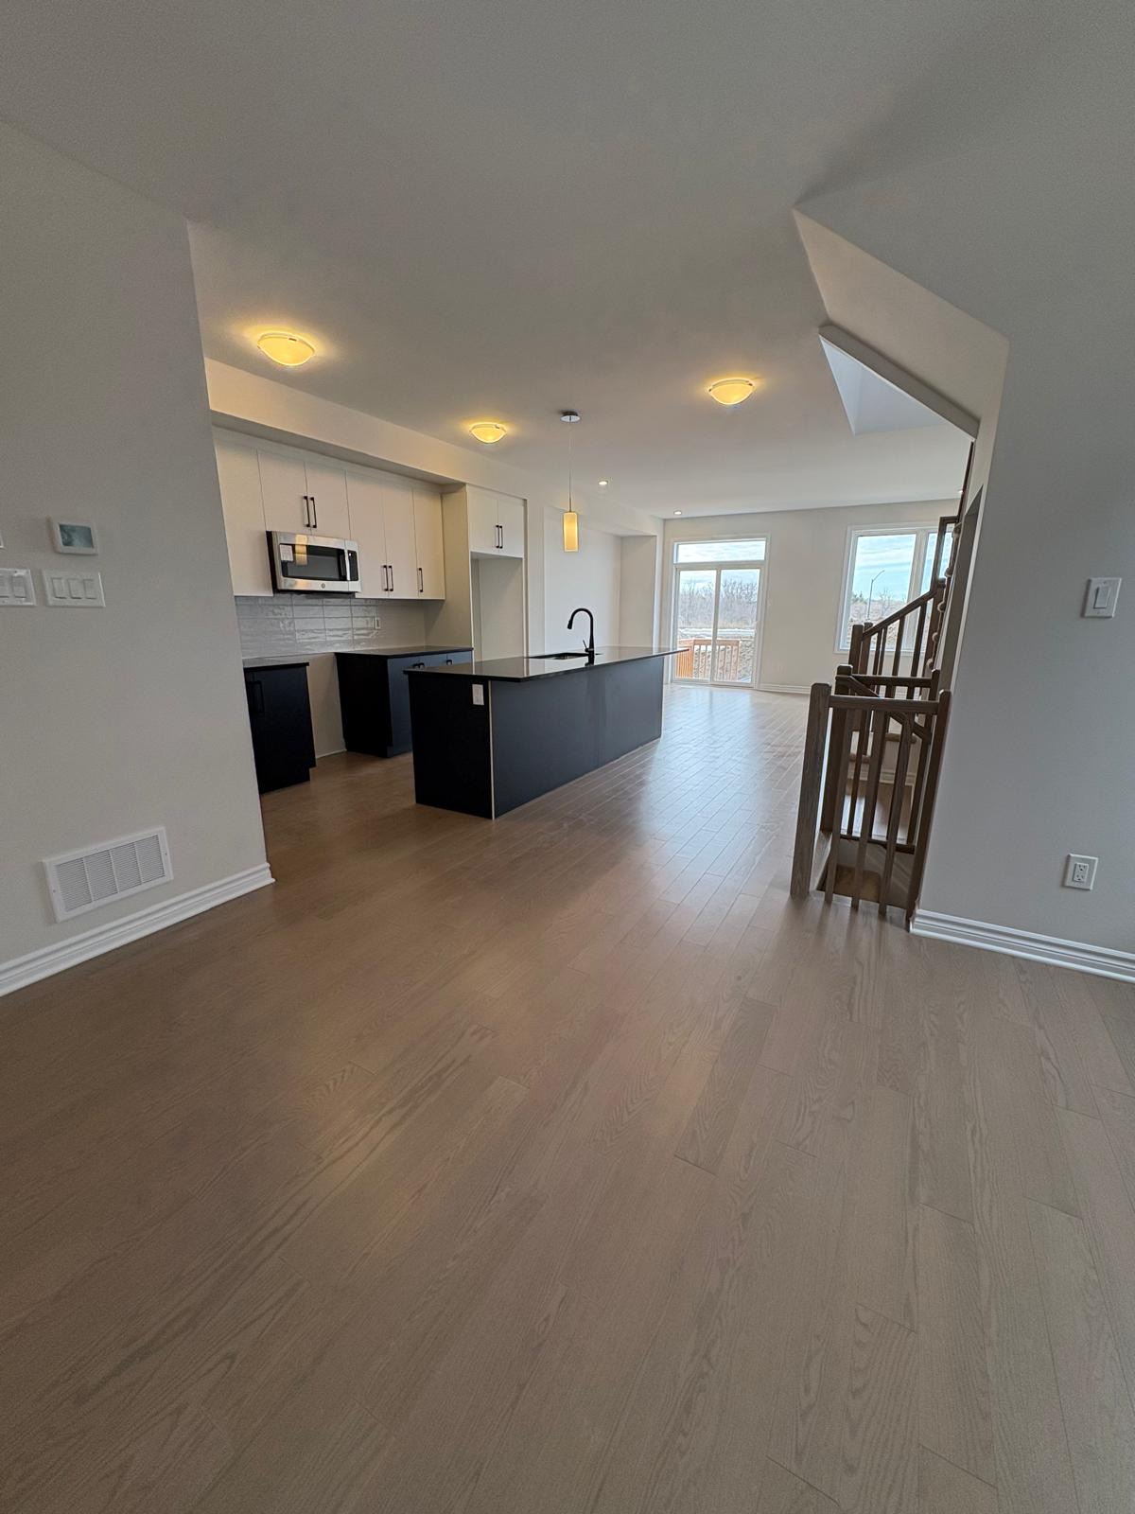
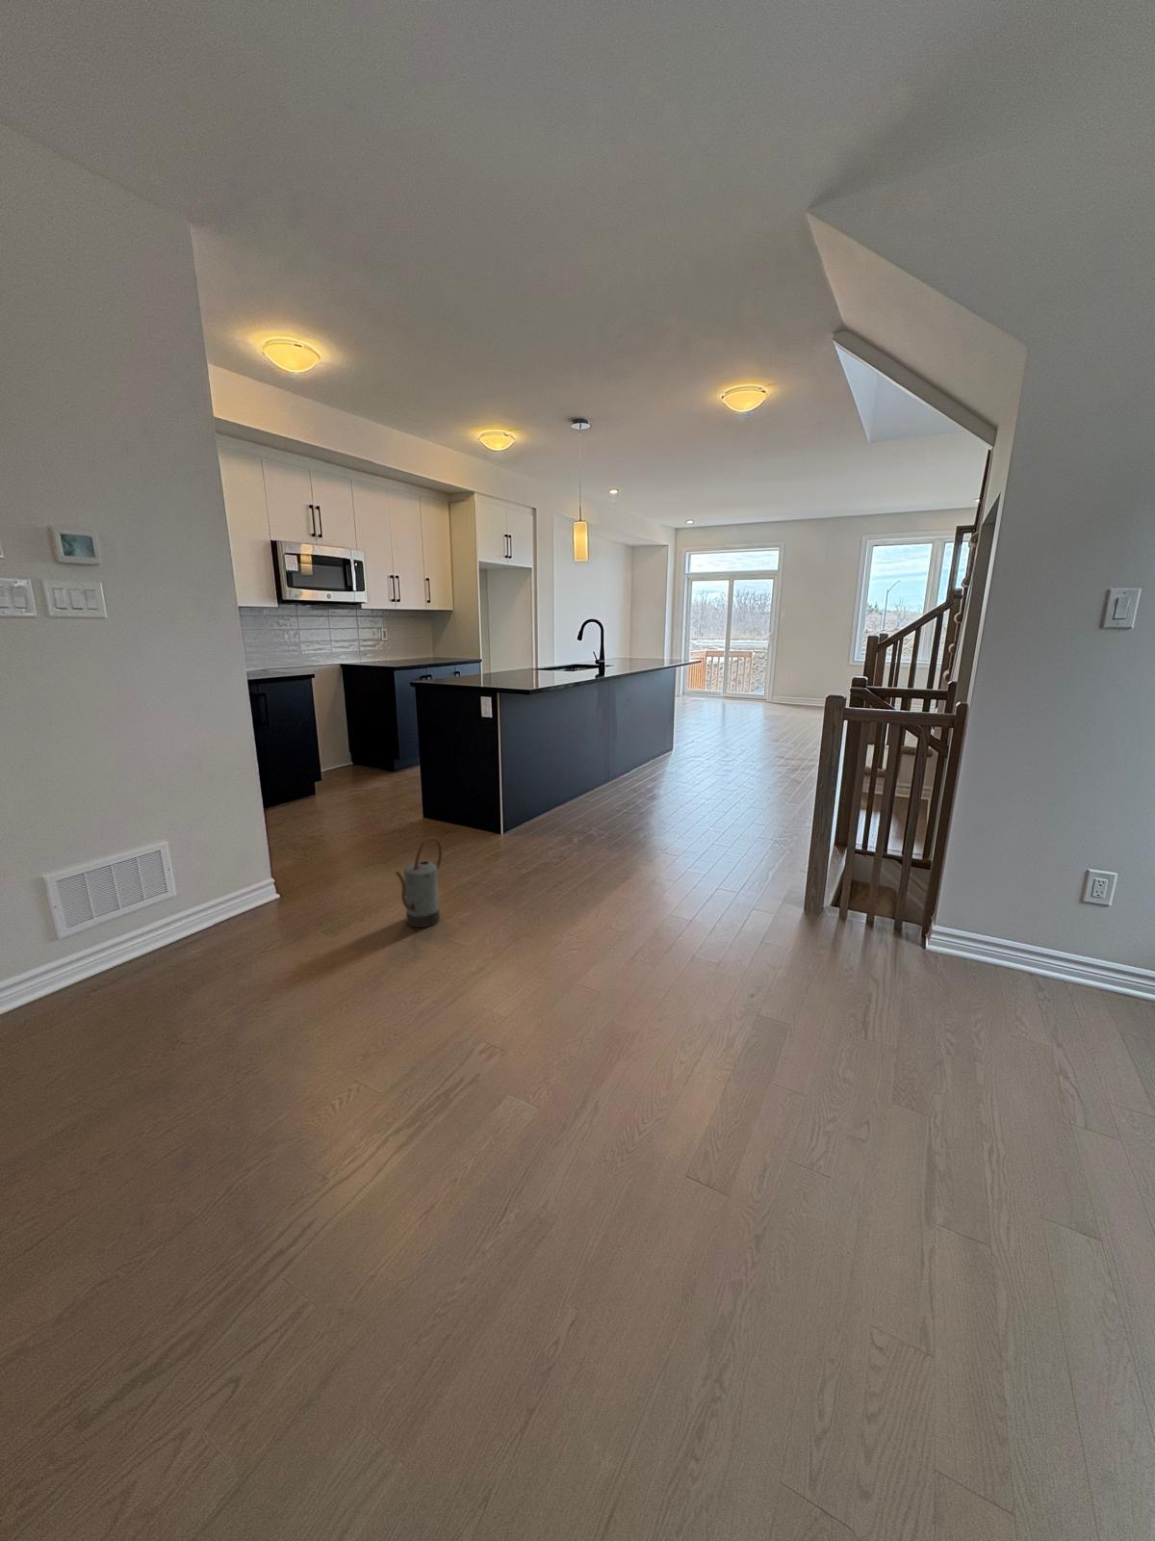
+ watering can (421, 881)
